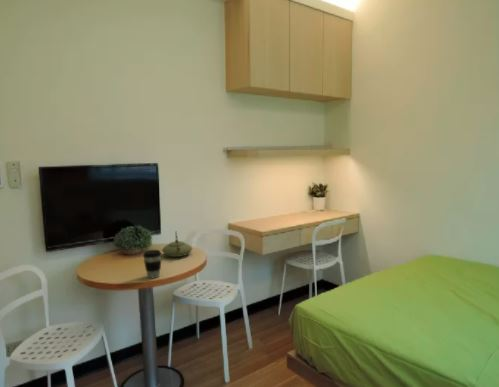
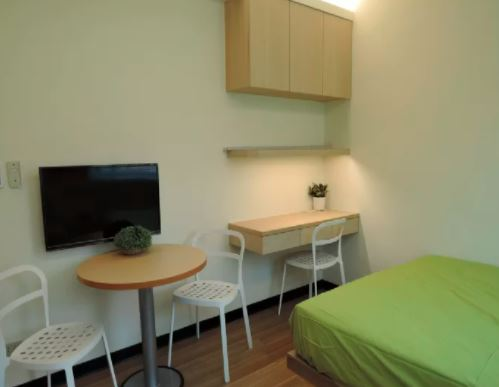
- teapot (177, 243)
- coffee cup (152, 264)
